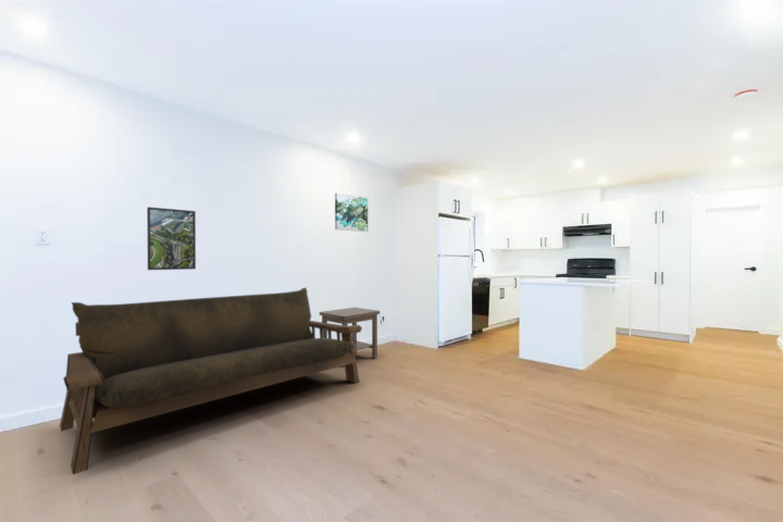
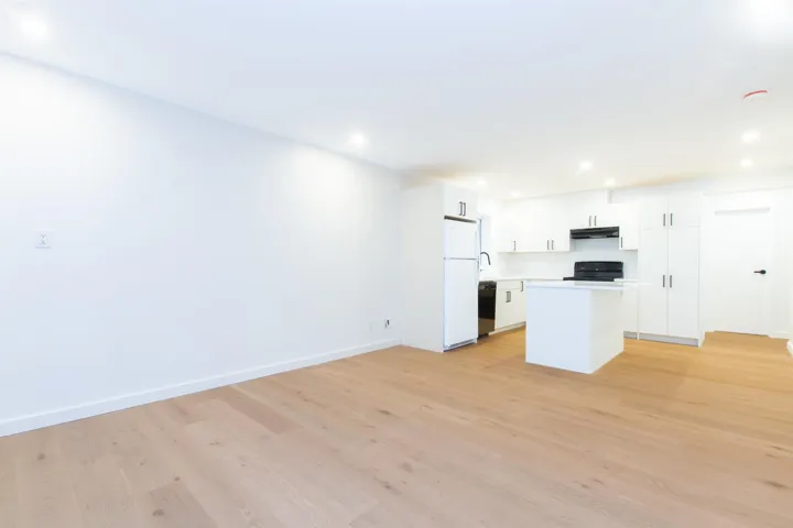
- sofa (233, 348)
- wall art (351, 213)
- side table (352, 335)
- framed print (172, 239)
